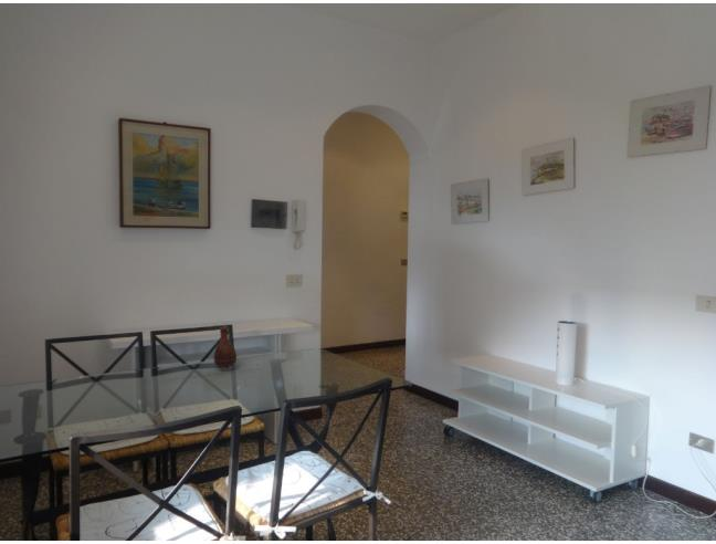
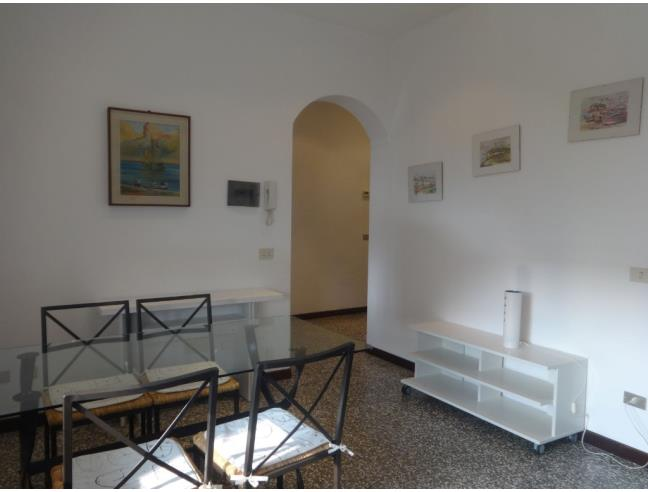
- vase (221, 346)
